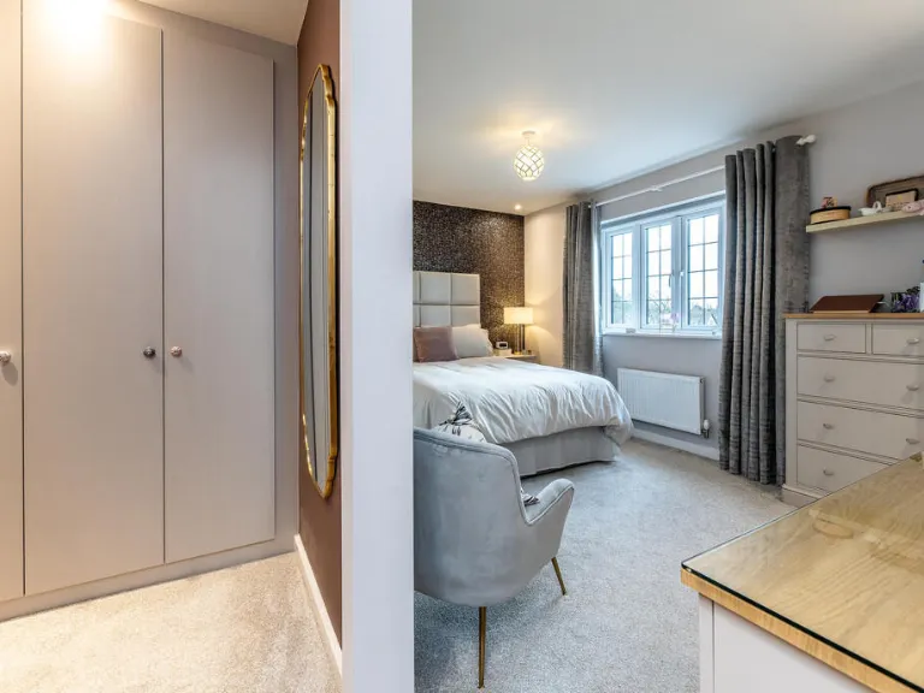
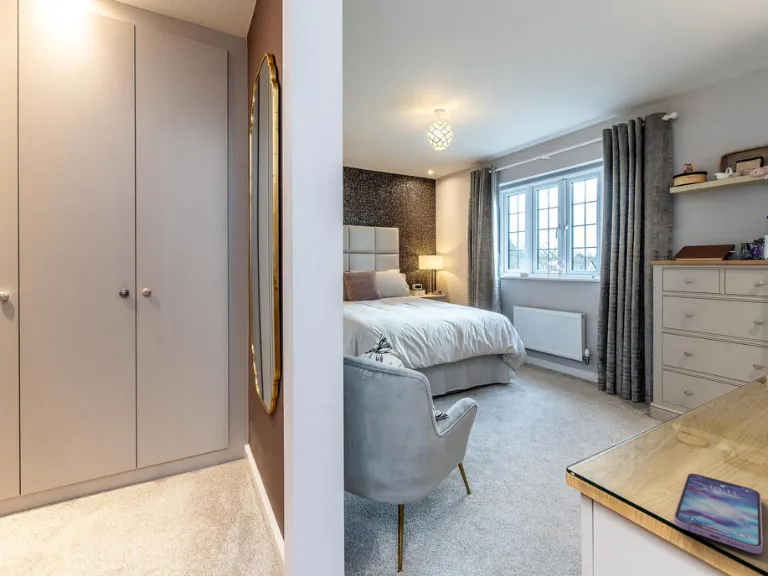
+ smartphone (719, 507)
